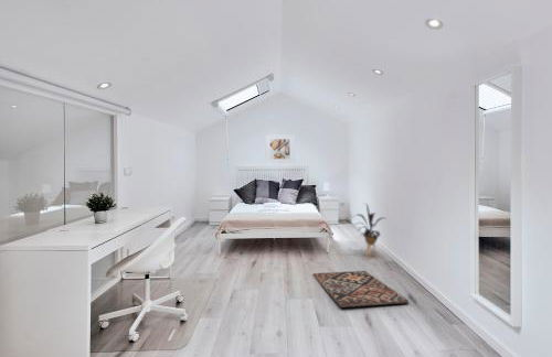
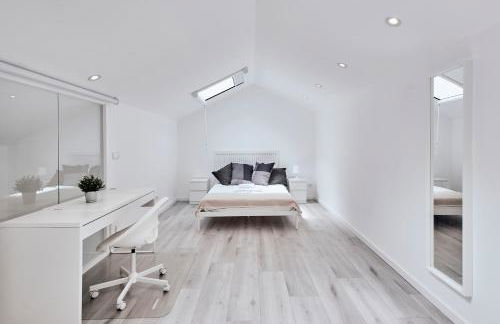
- doormat (354, 285)
- house plant (368, 229)
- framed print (279, 149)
